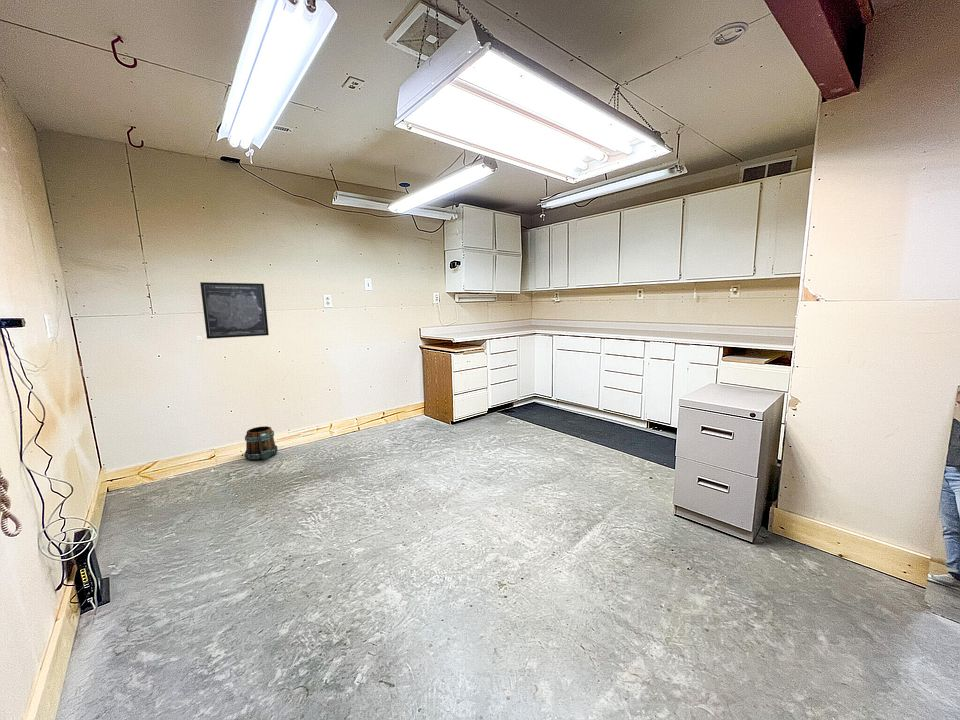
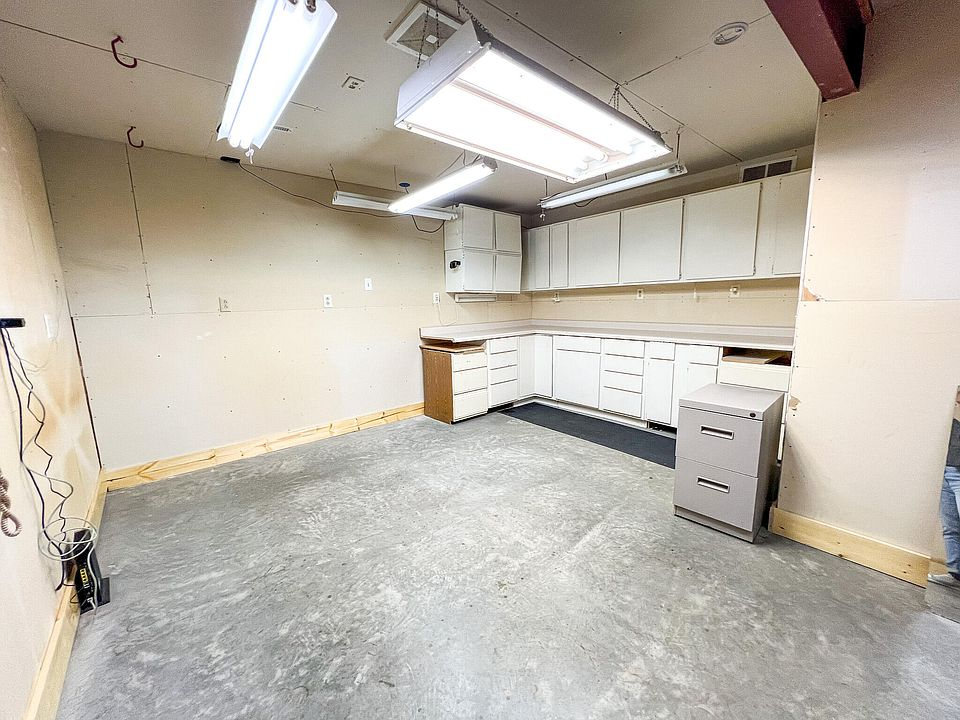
- wall art (236, 310)
- bucket (261, 444)
